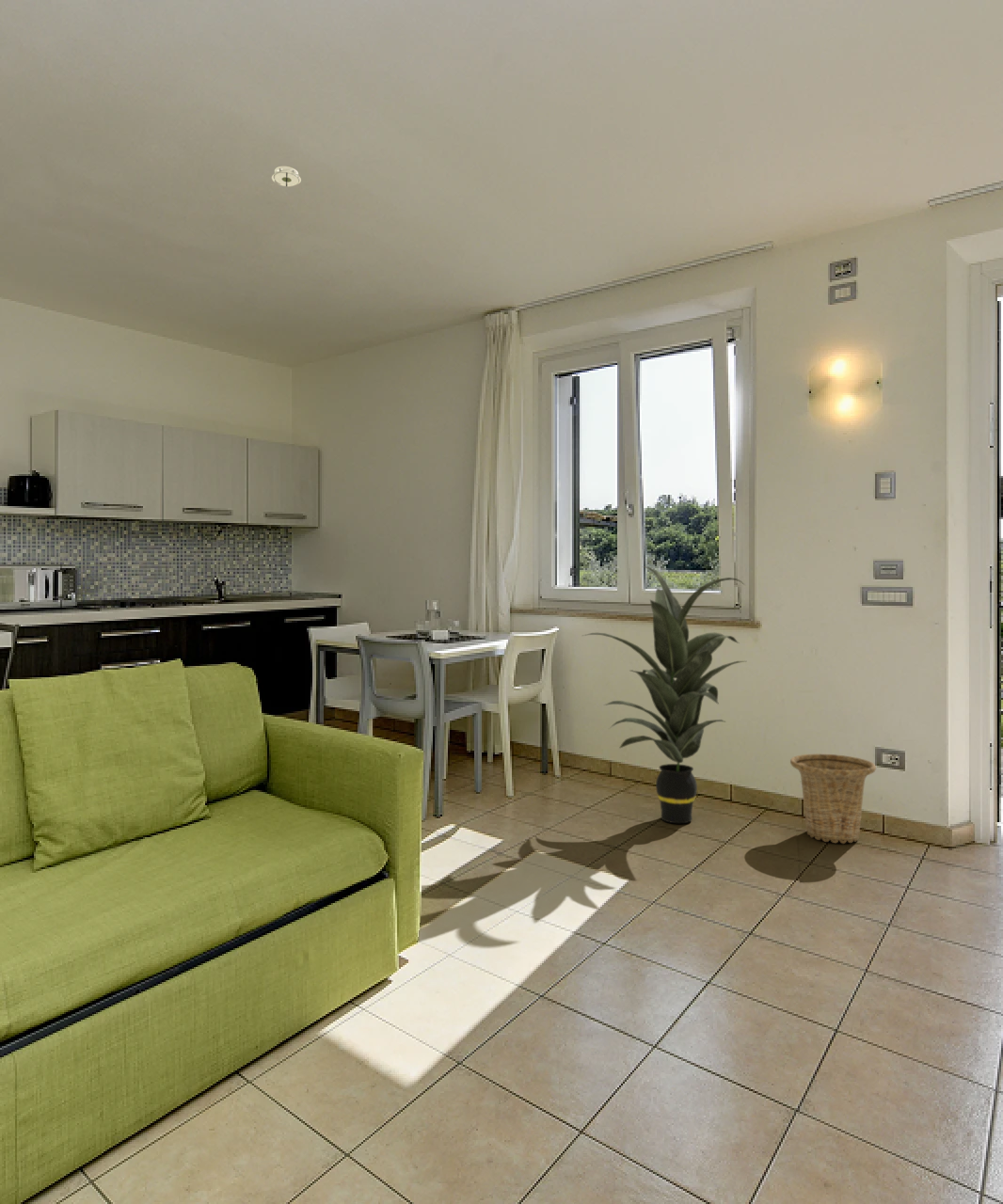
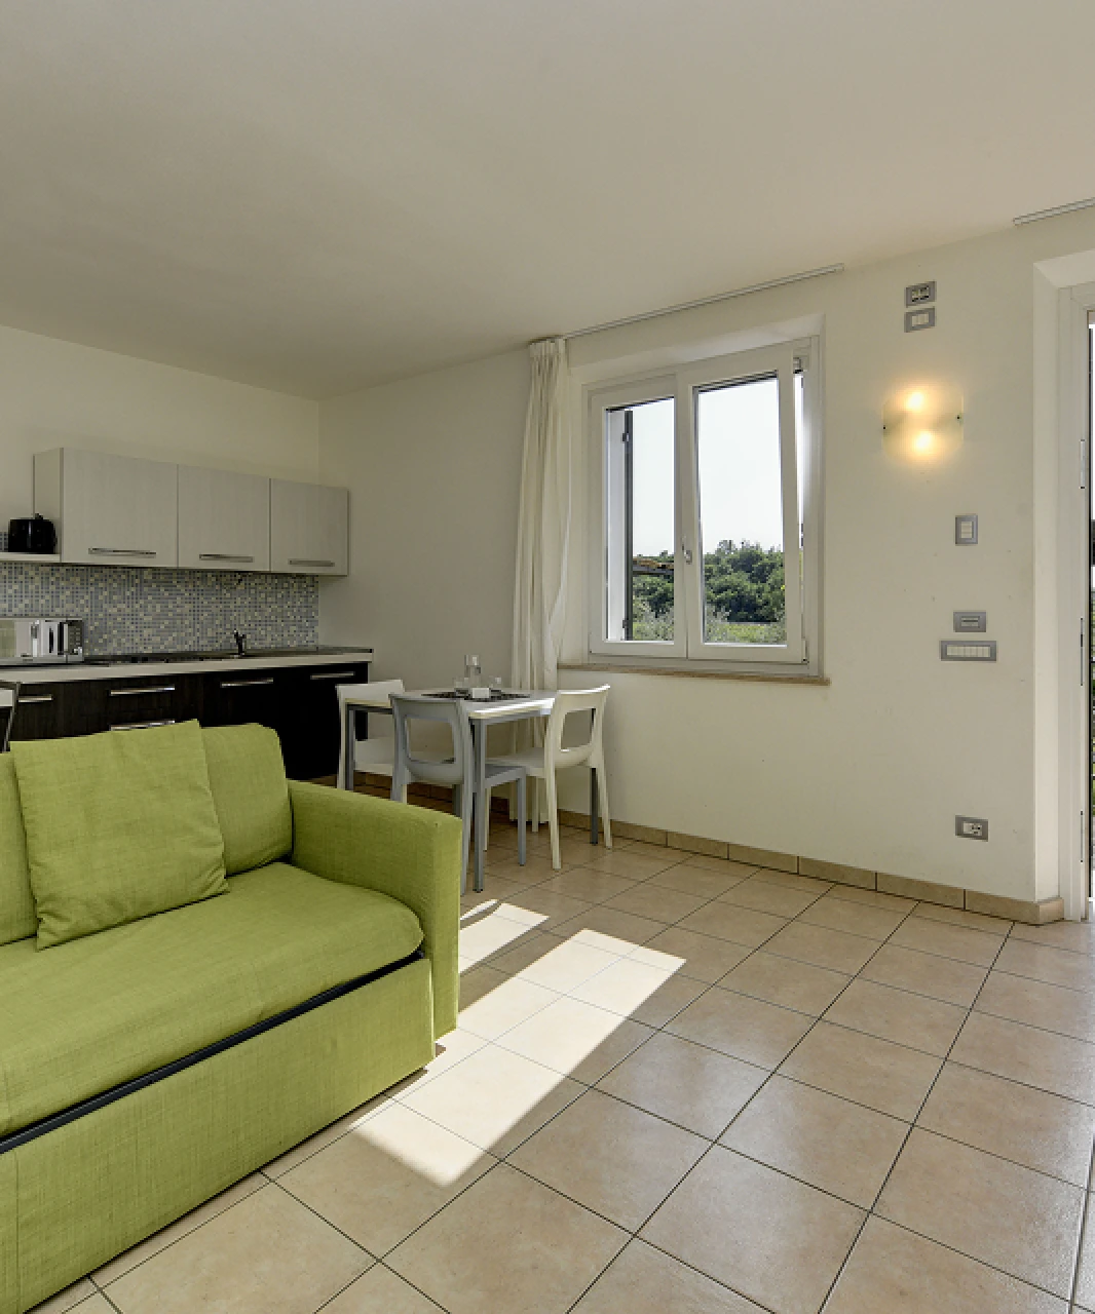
- indoor plant (670, 690)
- basket (832, 799)
- smoke detector (285, 176)
